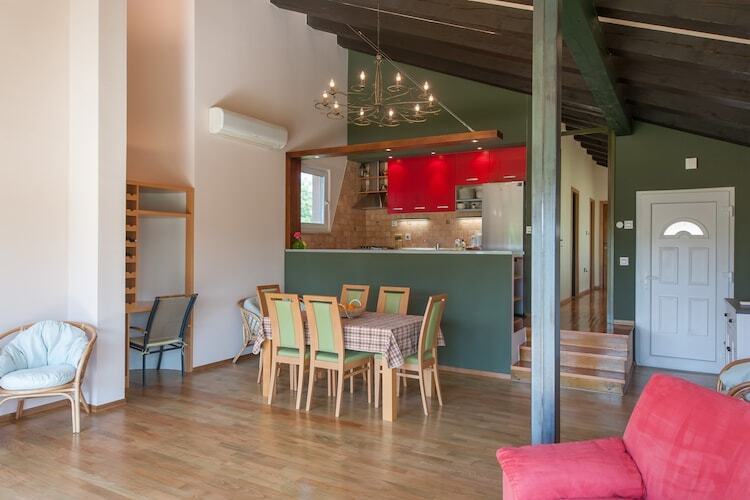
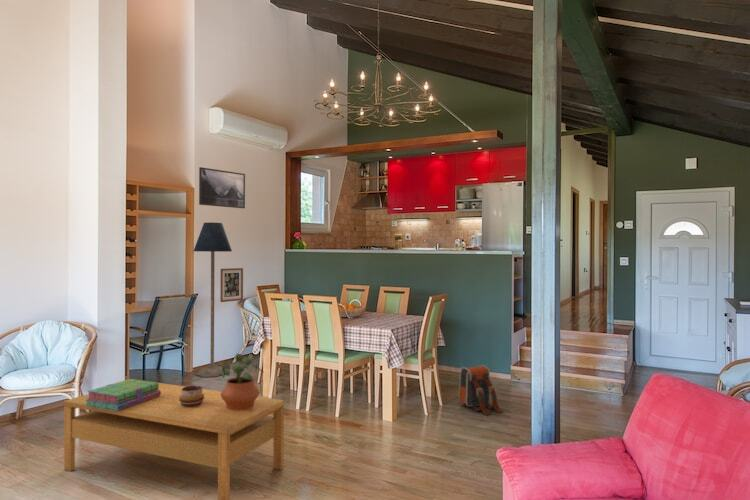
+ backpack (477, 387)
+ wall art (232, 284)
+ floor lamp (212, 297)
+ stack of books (124, 393)
+ coffee table (174, 434)
+ decorative bowl (191, 395)
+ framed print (223, 188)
+ potted plant (243, 379)
